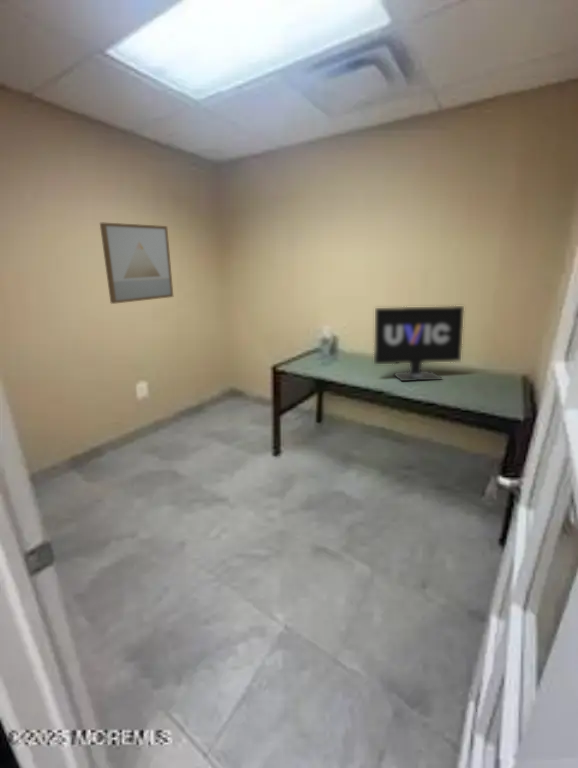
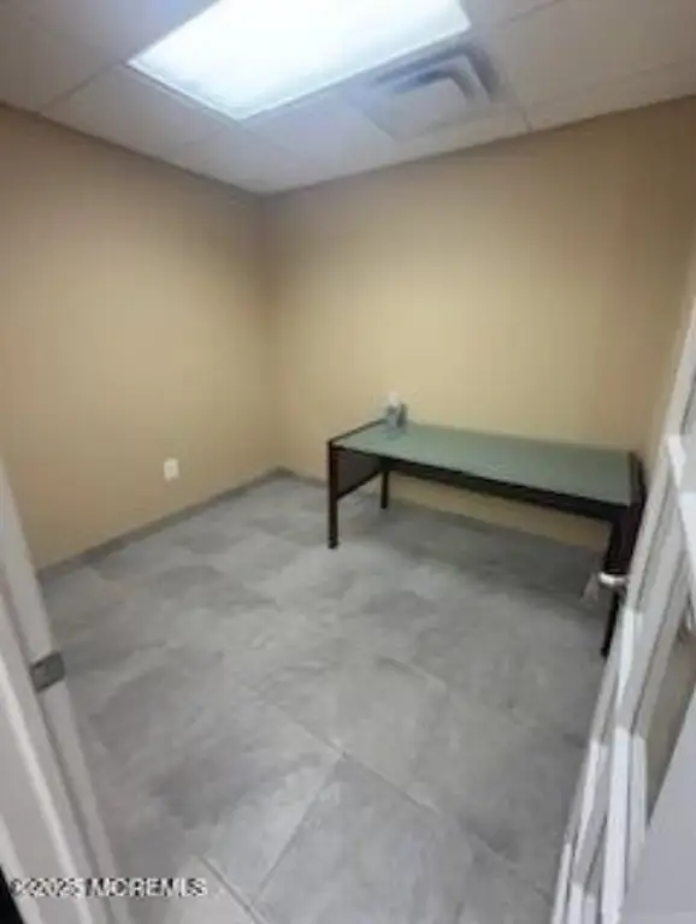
- wall art (139, 263)
- monitor (418, 342)
